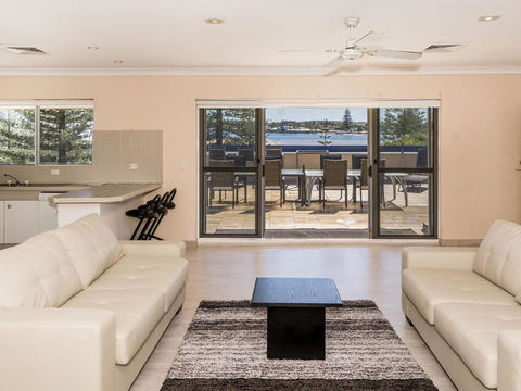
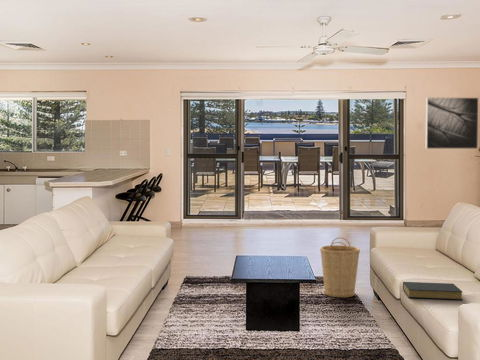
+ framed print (451, 123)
+ hardback book (431, 290)
+ basket (339, 266)
